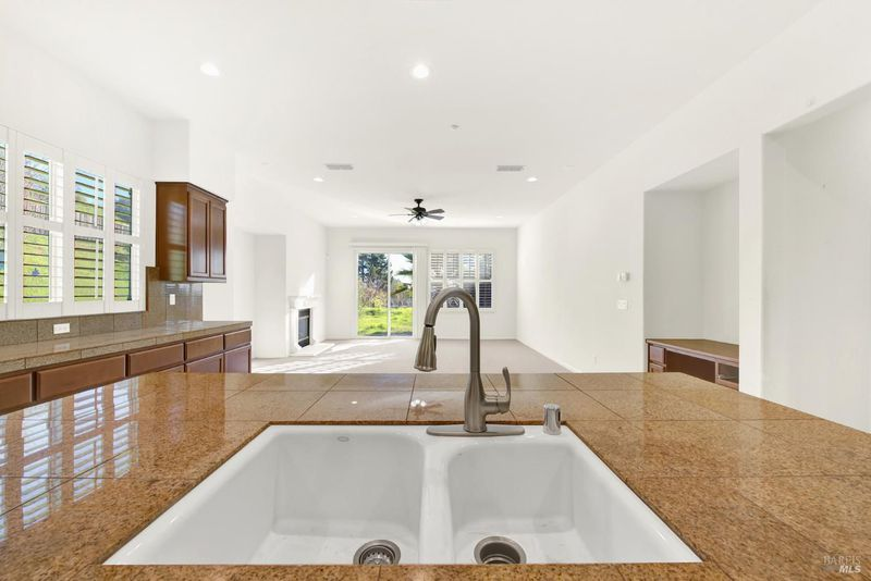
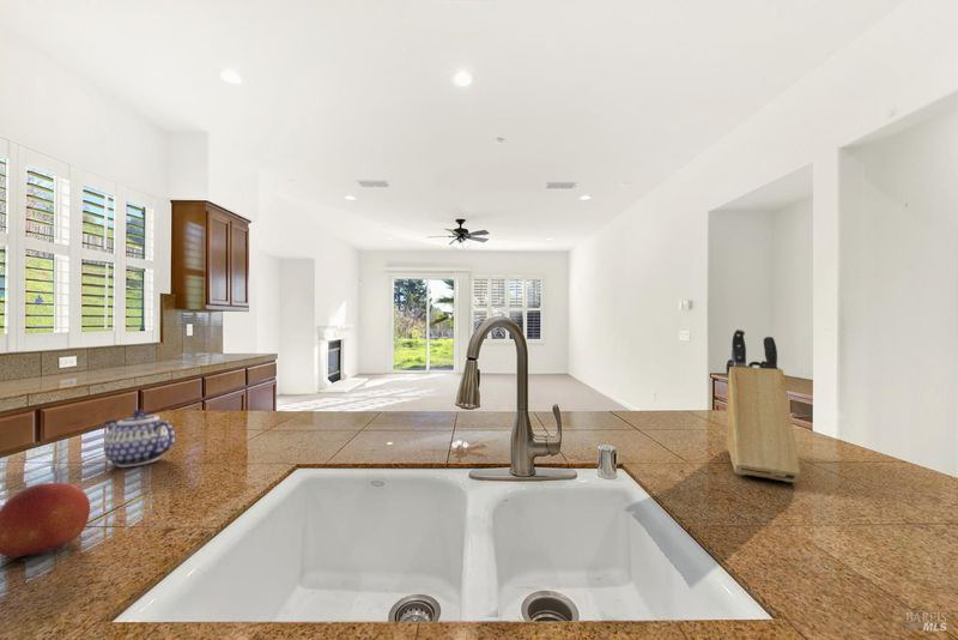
+ teapot (138, 435)
+ fruit (43, 517)
+ knife block (756, 394)
